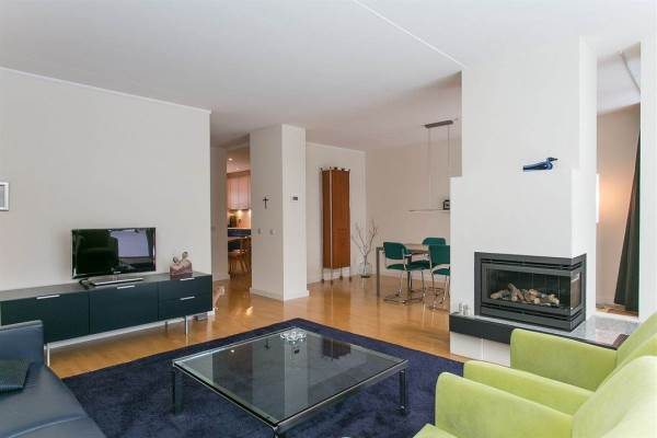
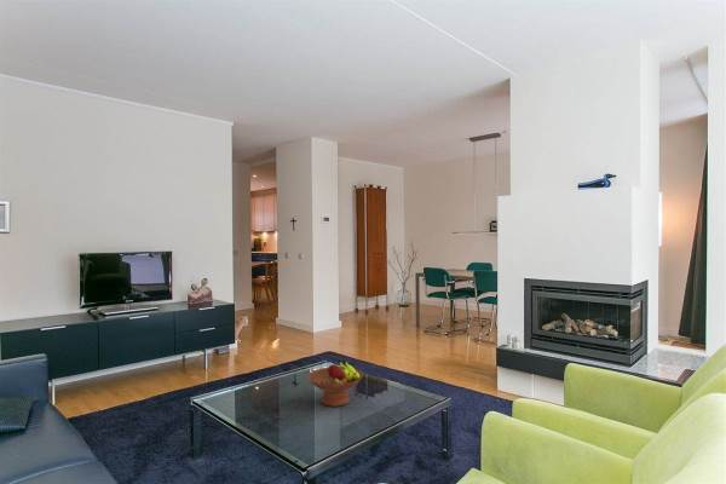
+ fruit bowl (335, 382)
